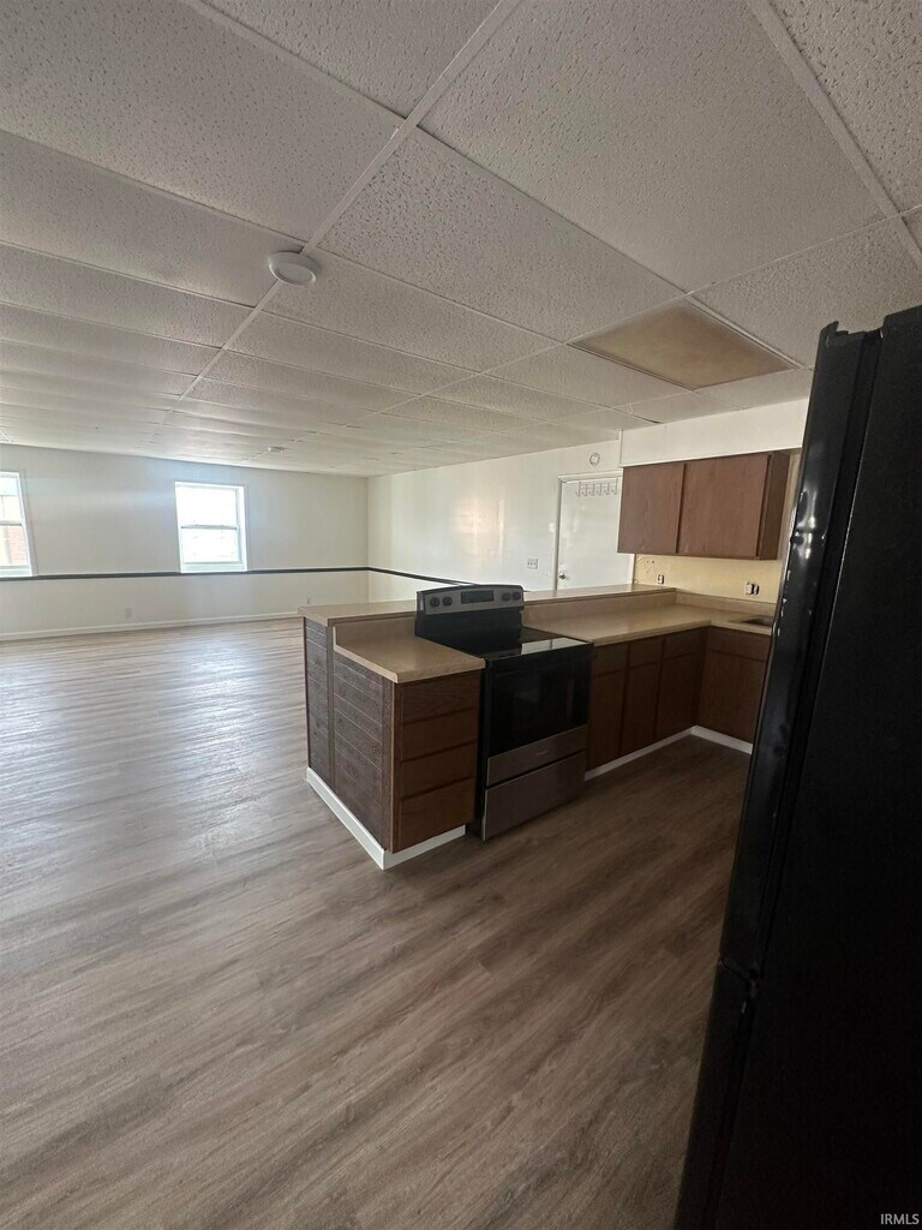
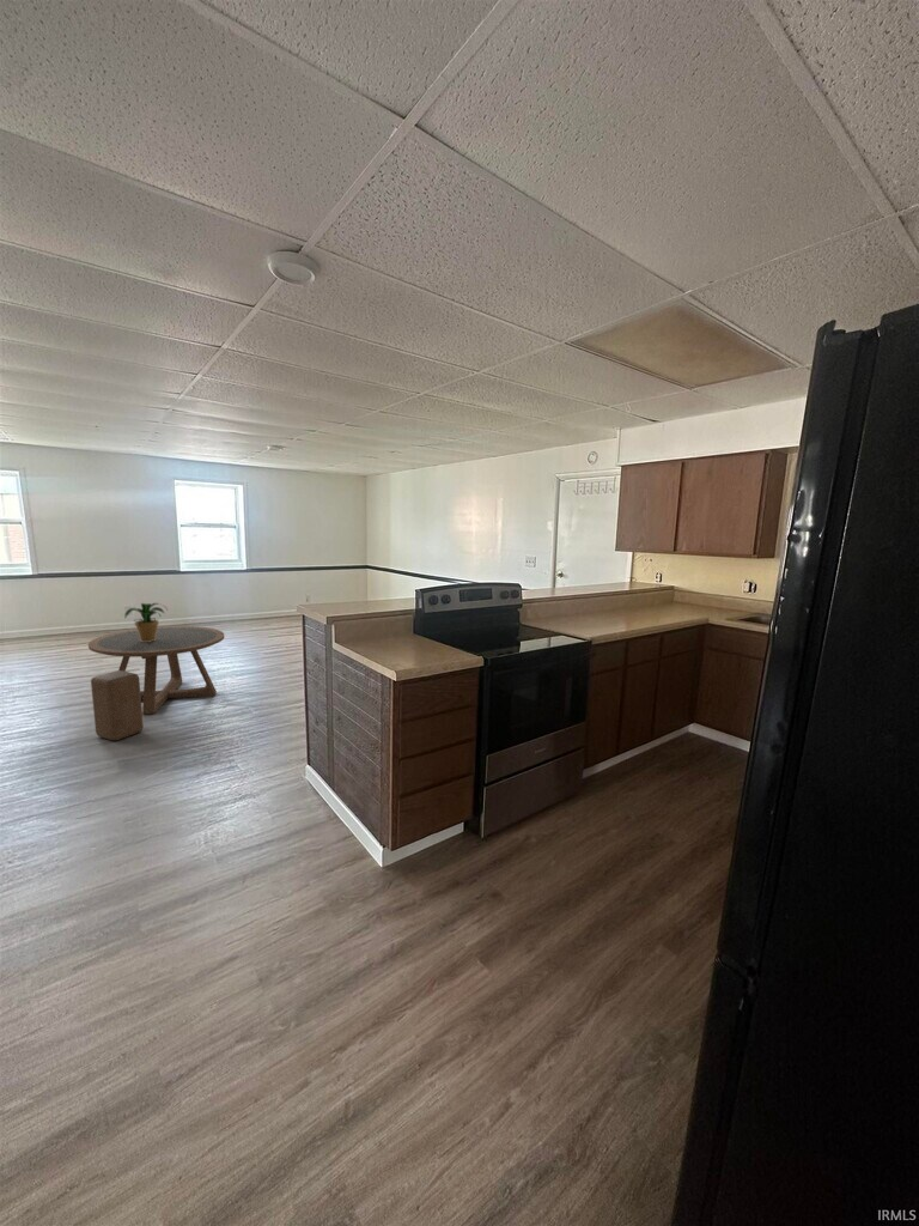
+ potted plant (146, 621)
+ stool (117, 704)
+ coffee table (156, 667)
